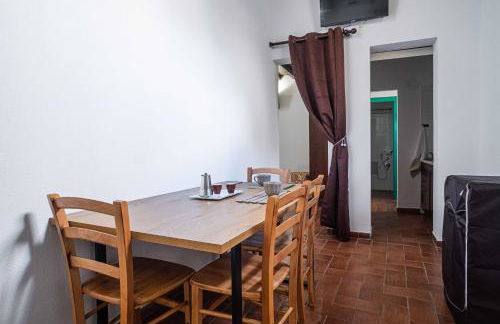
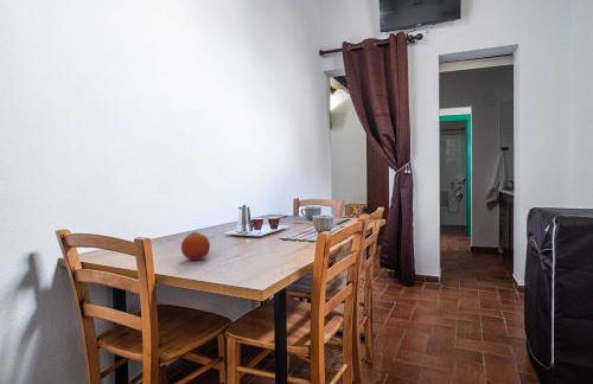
+ fruit (195, 245)
